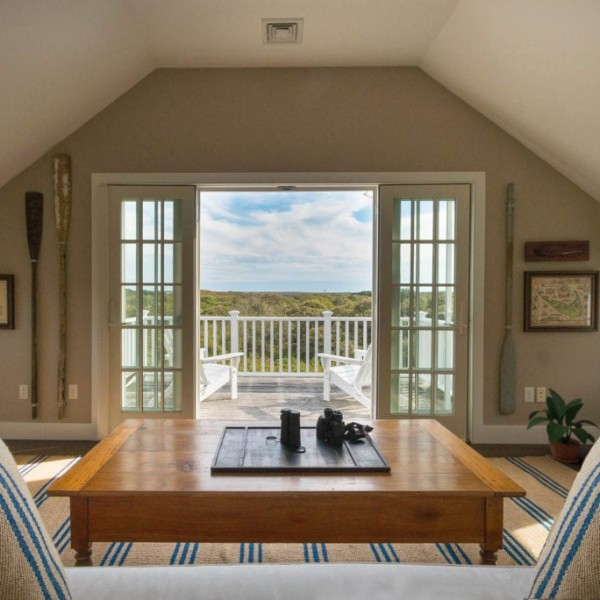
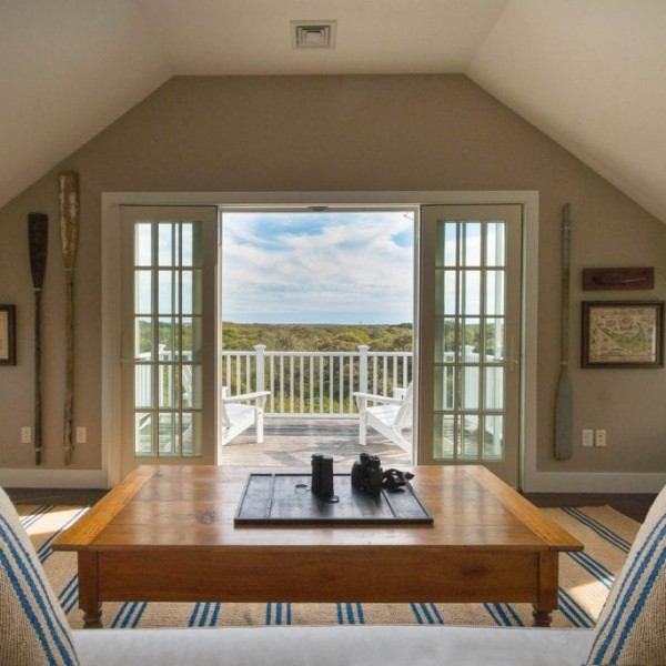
- potted plant (562, 421)
